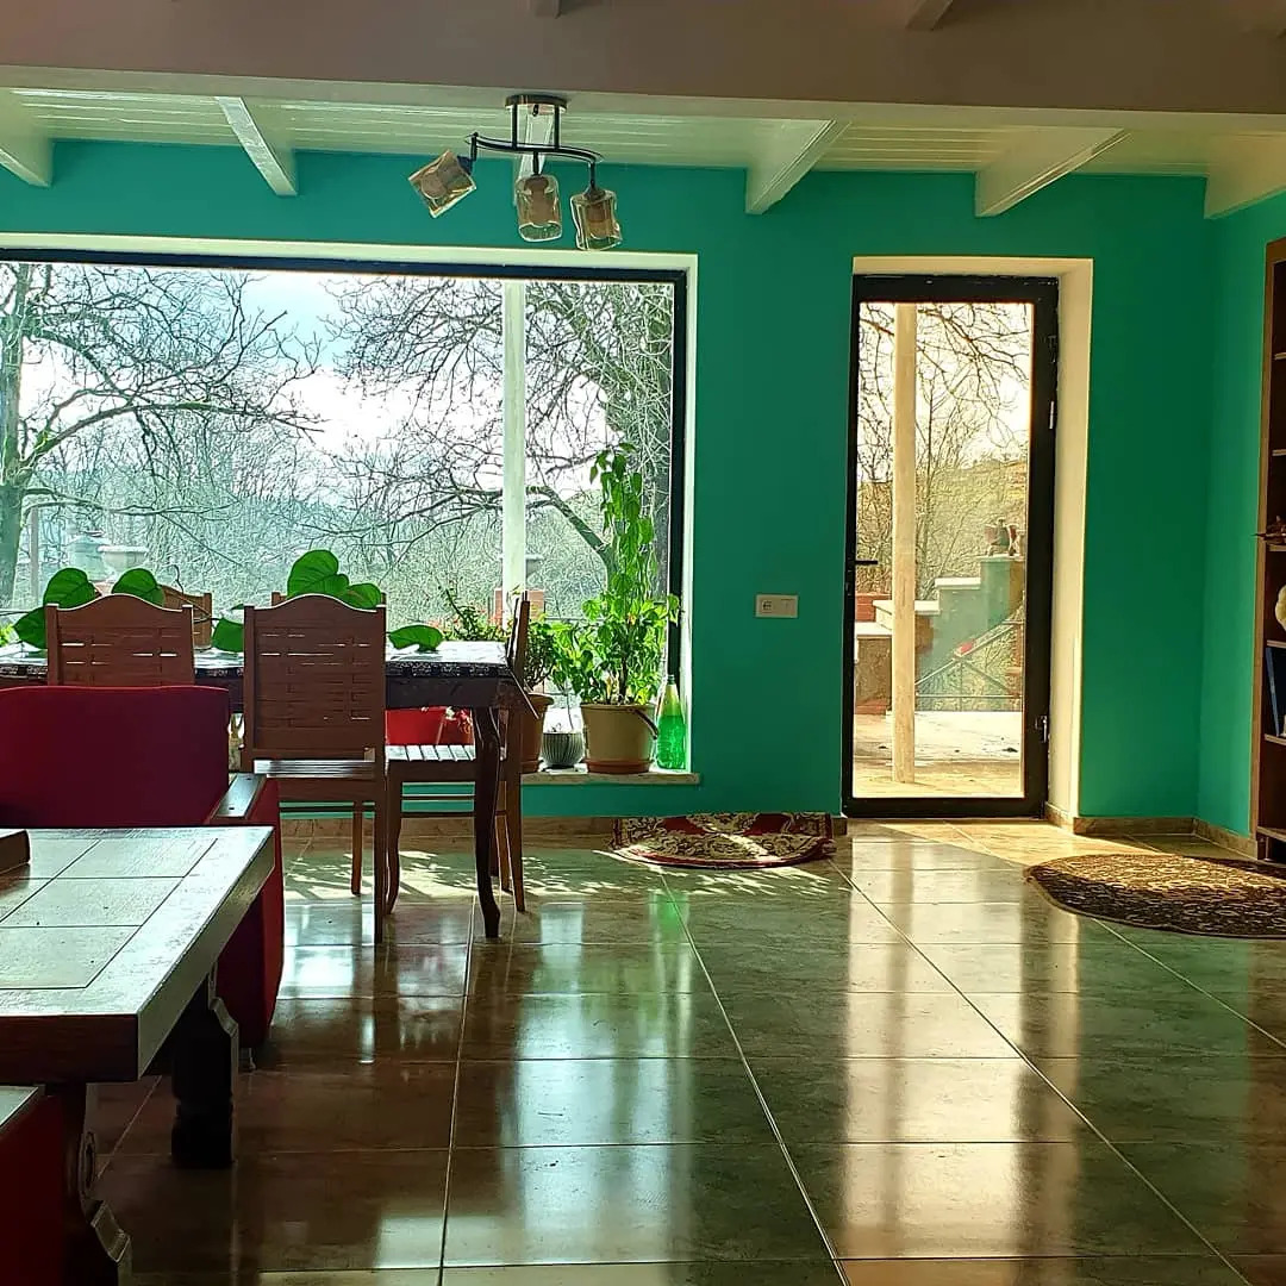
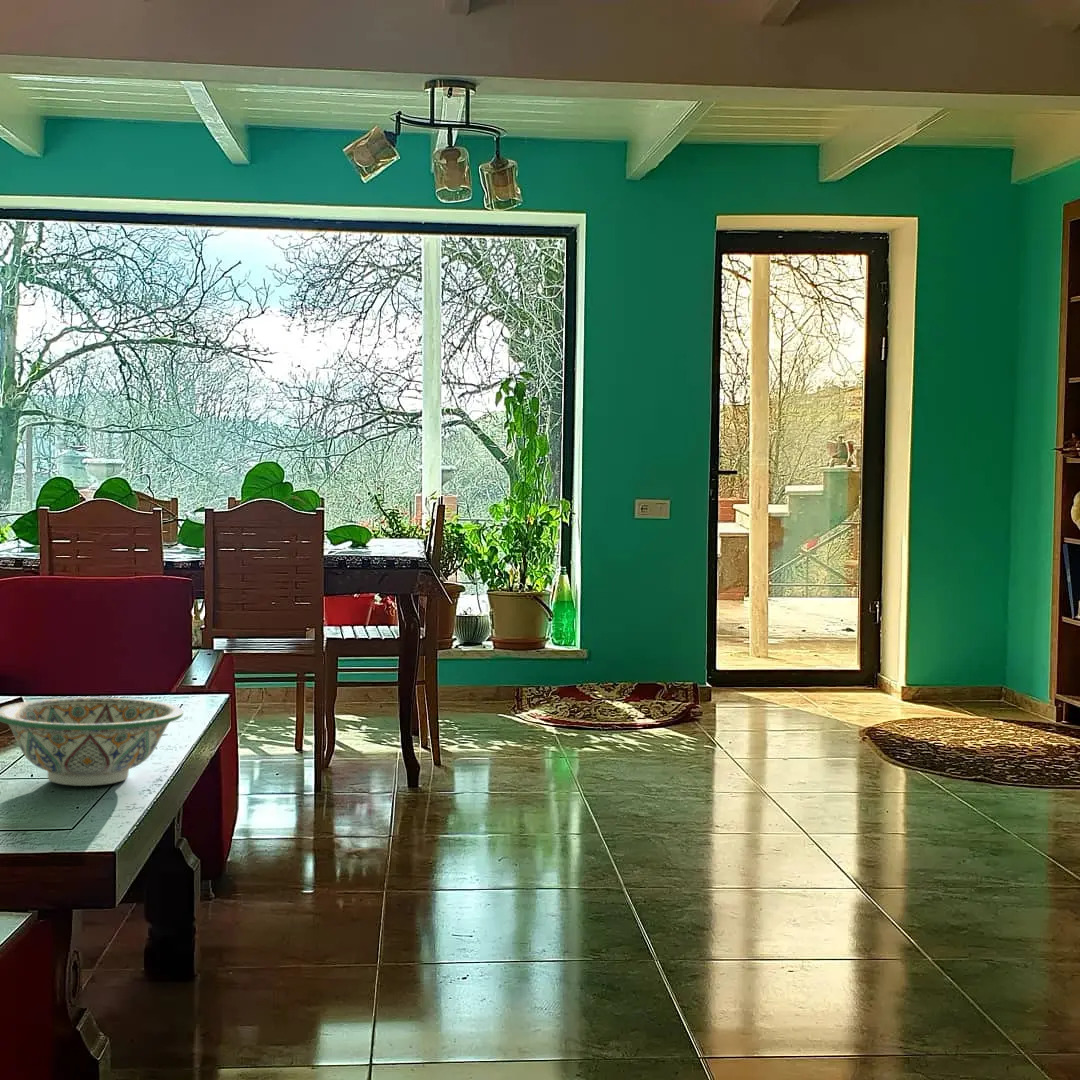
+ decorative bowl (90, 743)
